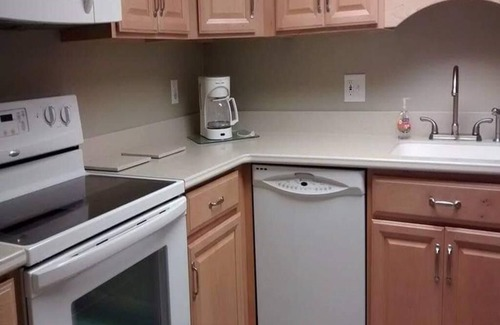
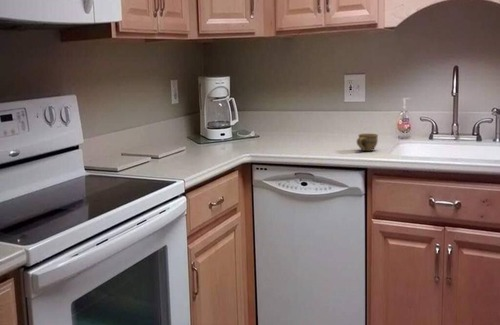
+ cup (365, 142)
